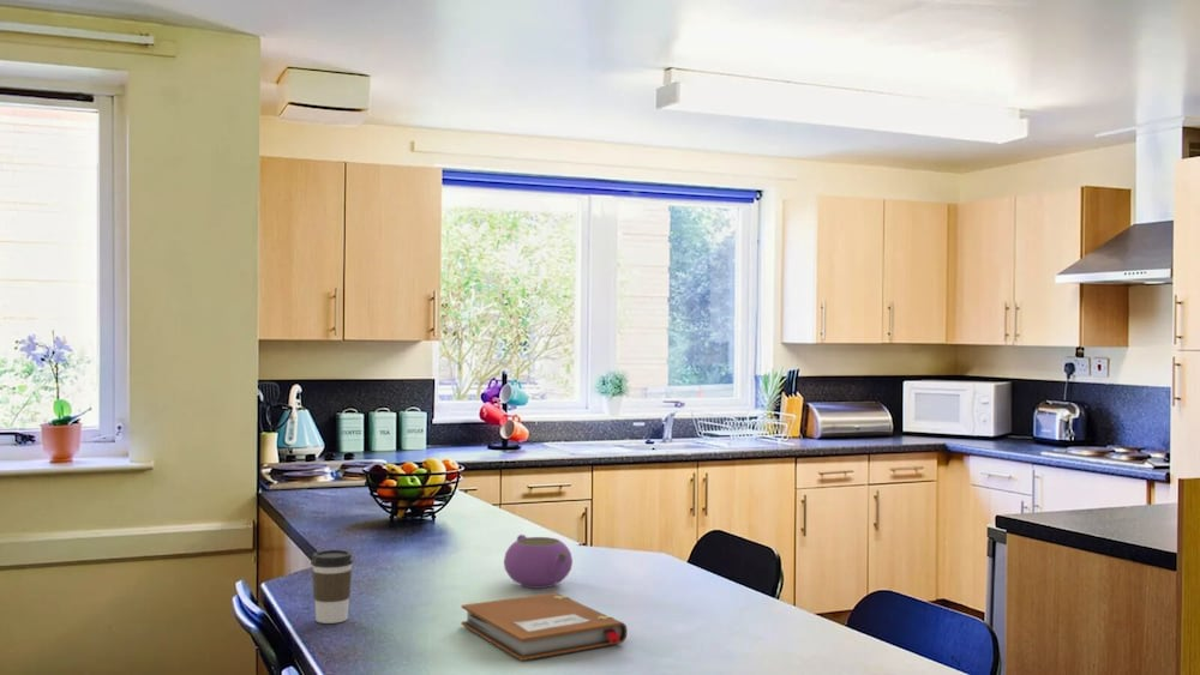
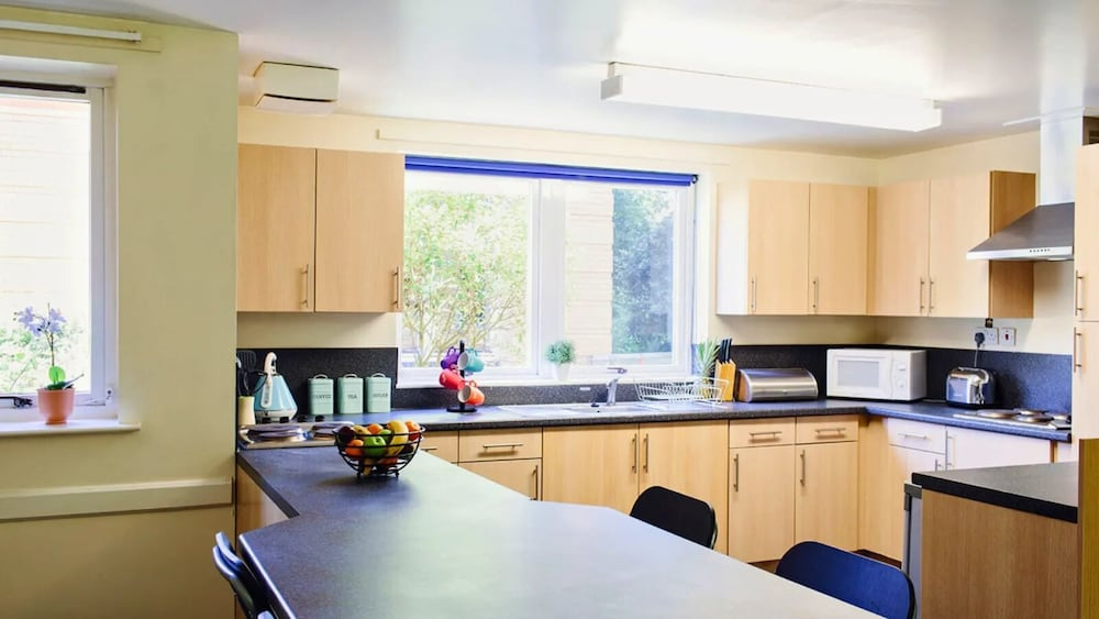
- teapot (539, 562)
- notebook (544, 623)
- coffee cup (331, 586)
